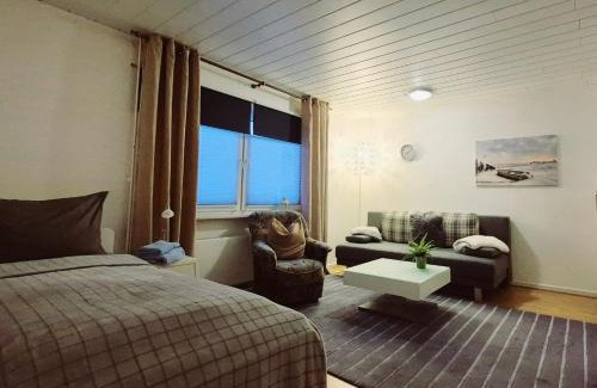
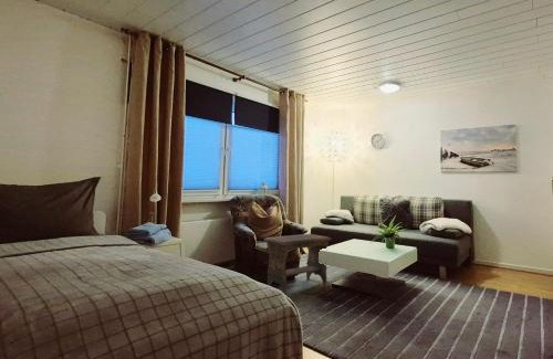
+ footstool (298, 267)
